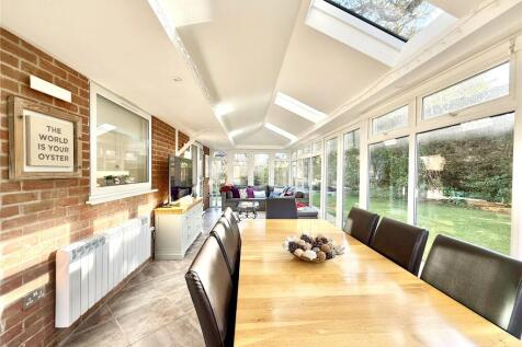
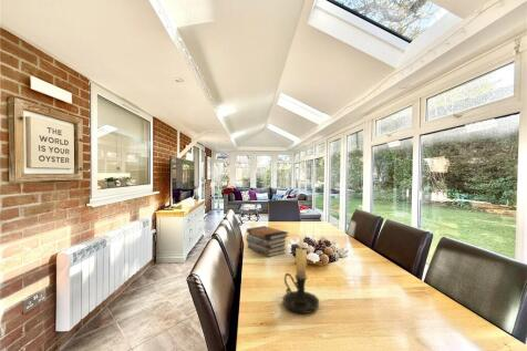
+ candle holder (297, 269)
+ book stack (266, 240)
